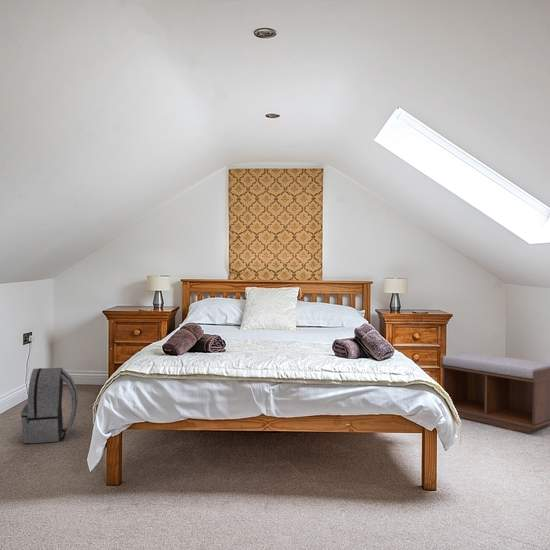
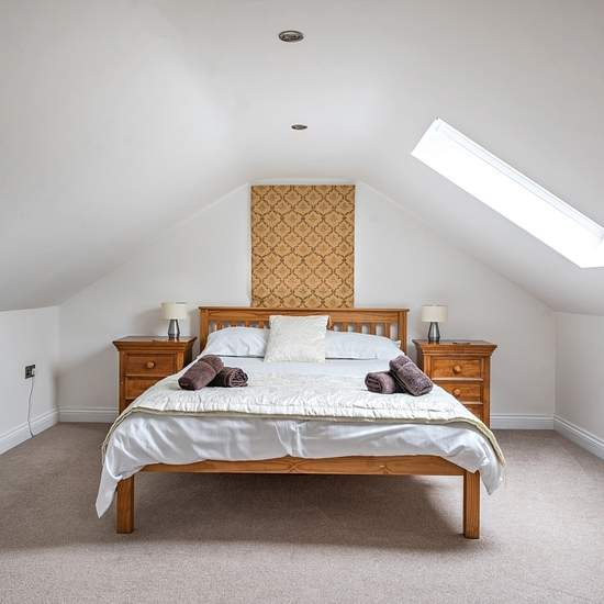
- backpack (50, 402)
- bench (496, 389)
